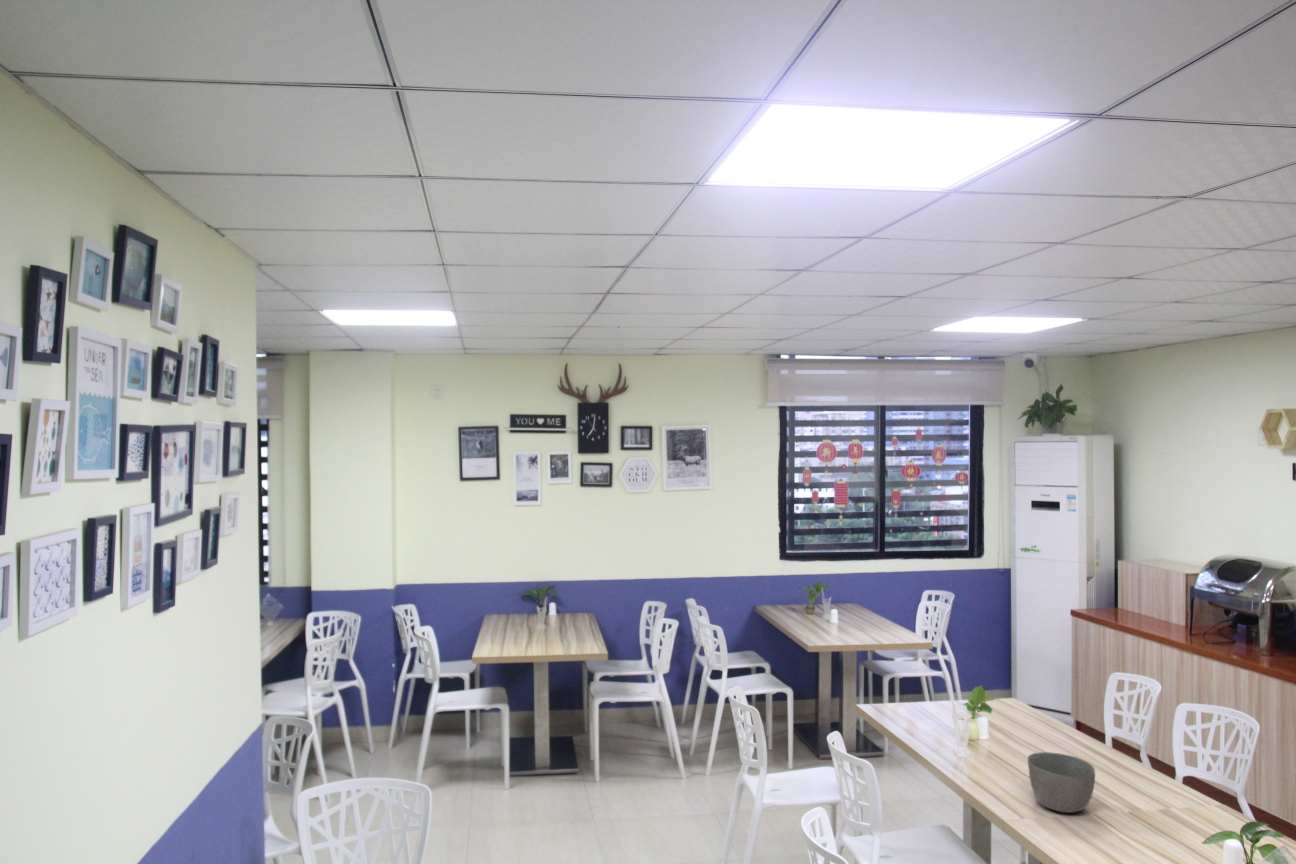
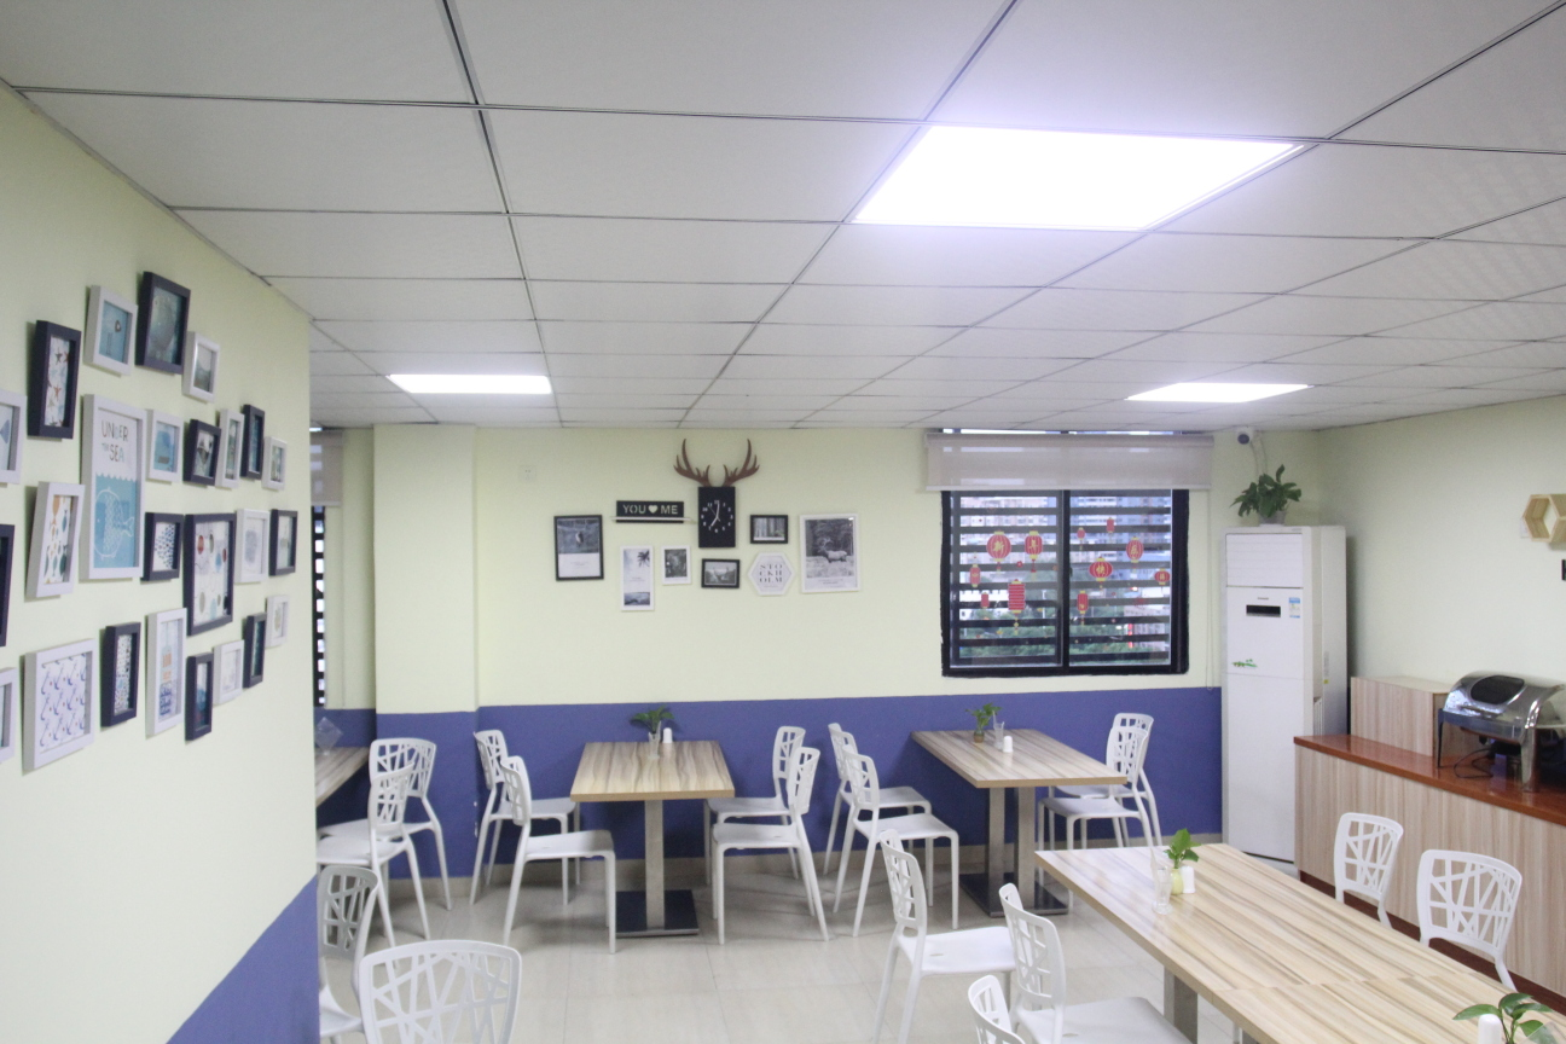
- bowl (1060, 784)
